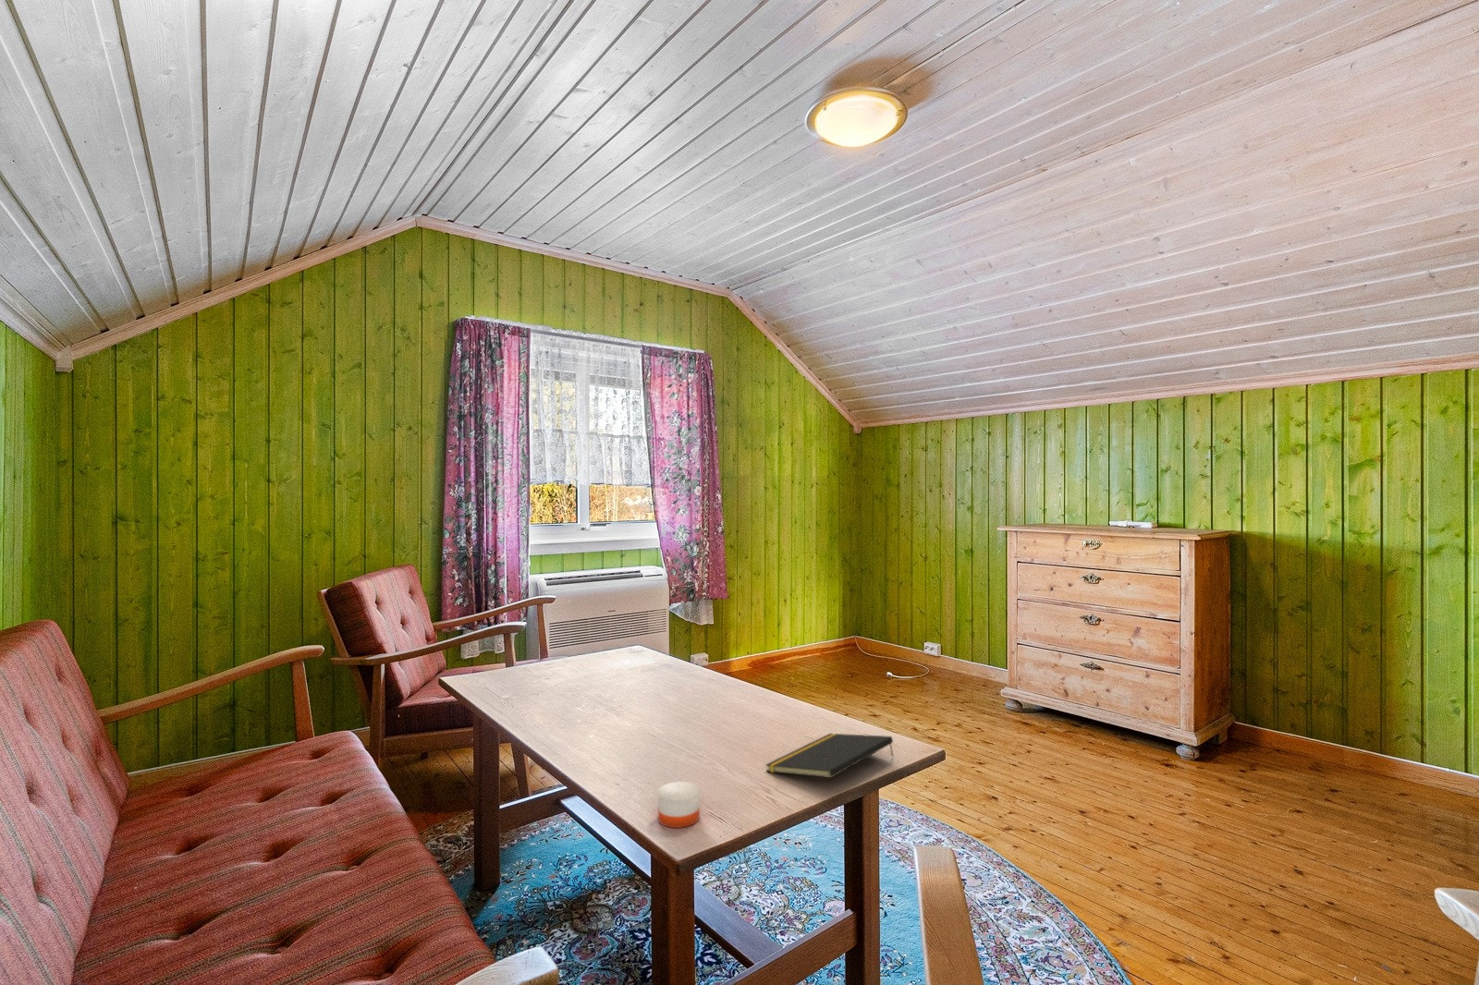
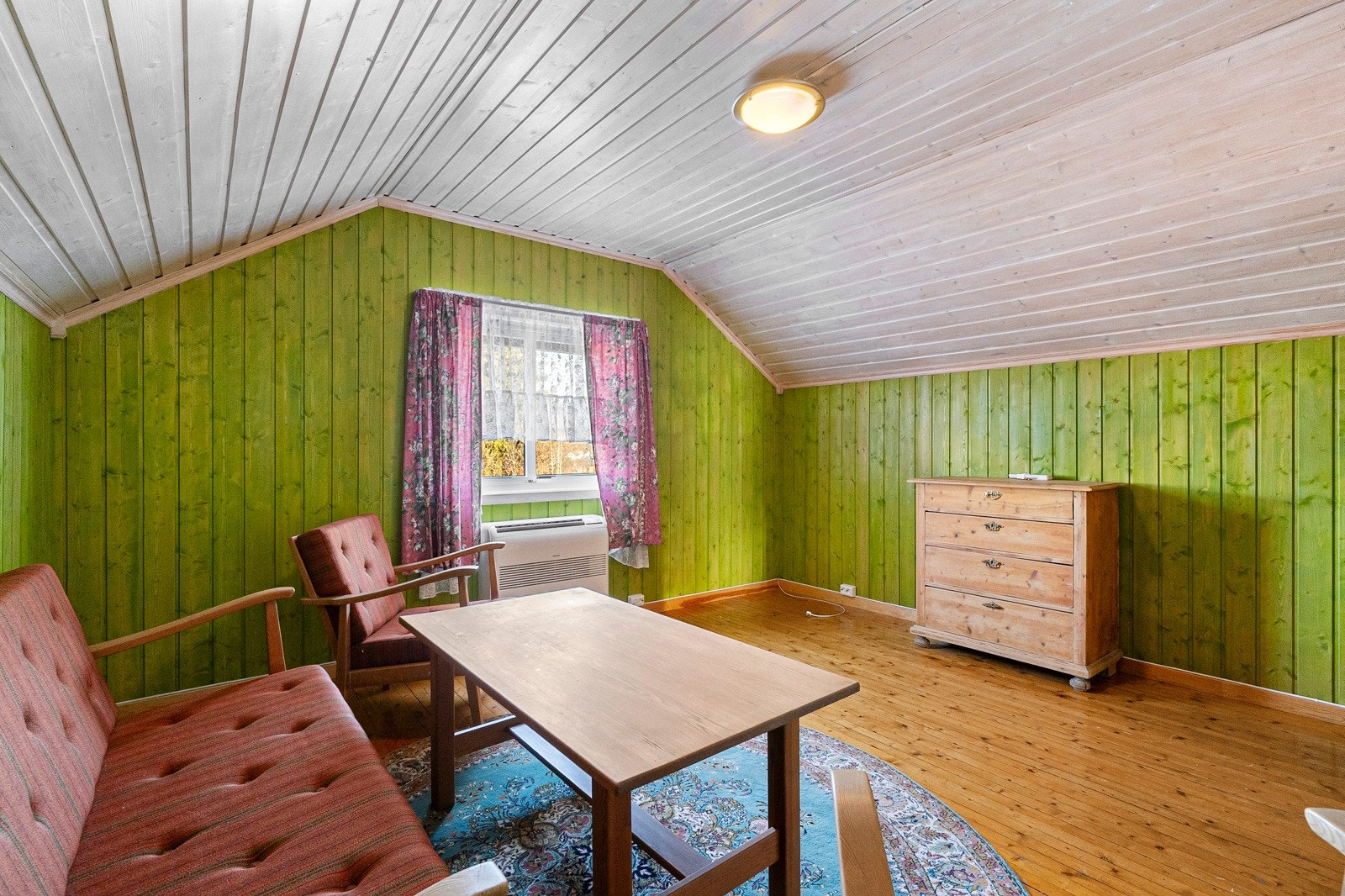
- notepad (830, 753)
- candle (678, 789)
